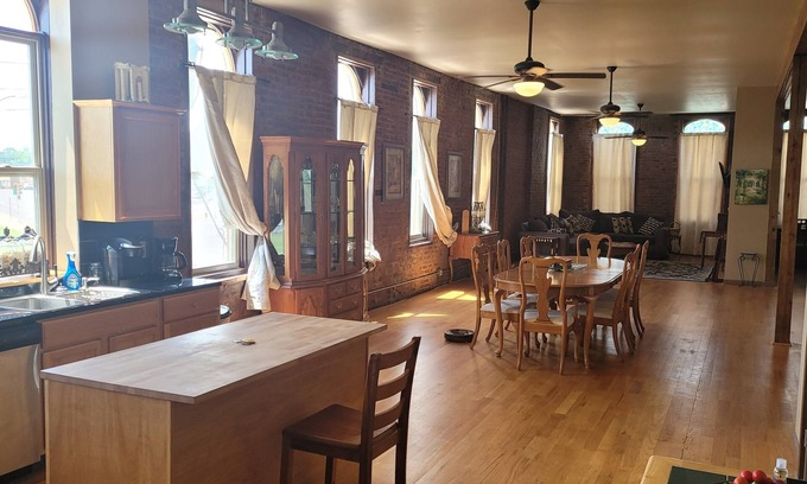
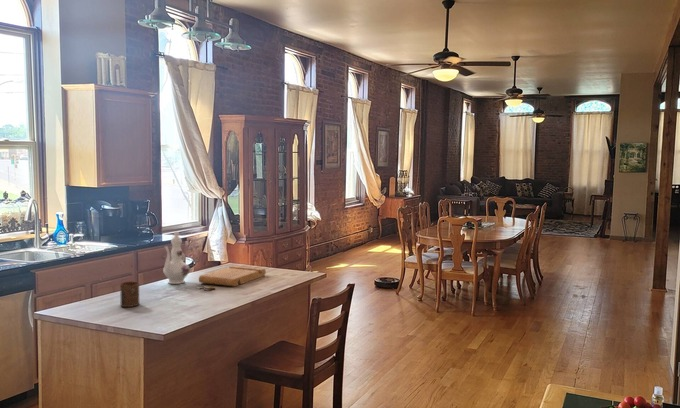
+ cup (129, 294)
+ cutting board (233, 275)
+ chinaware (174, 257)
